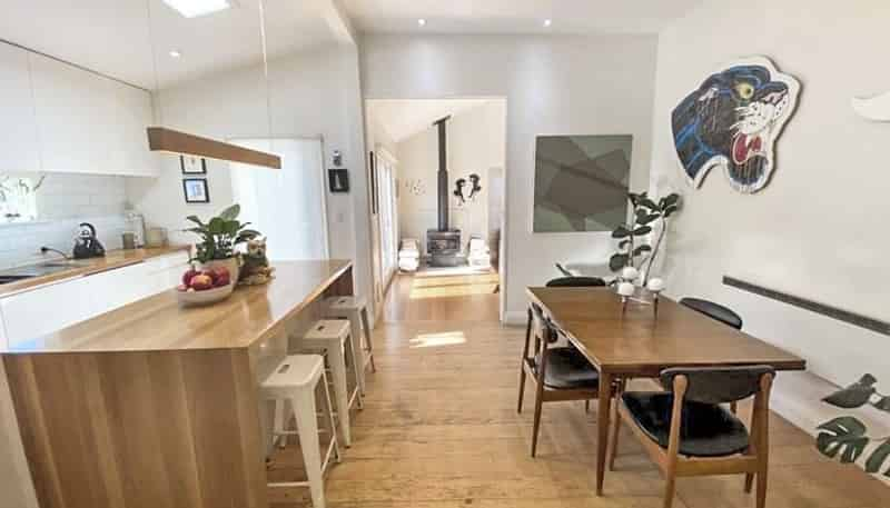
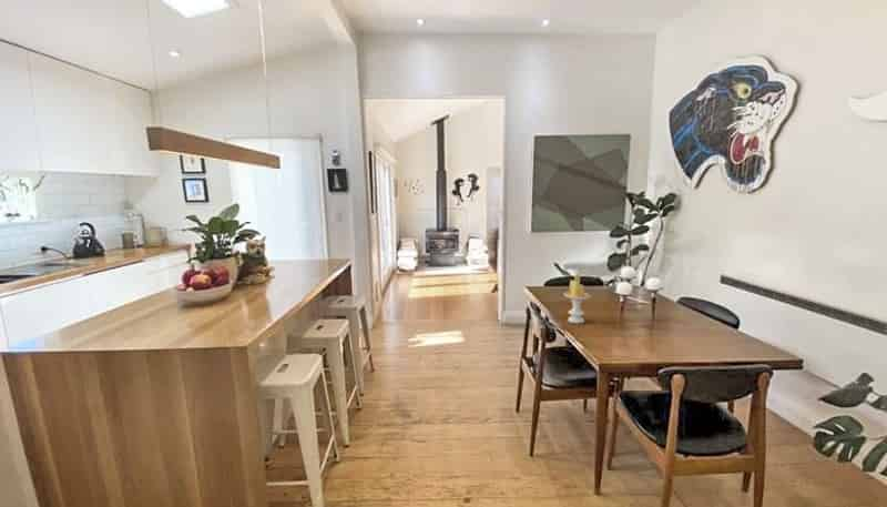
+ candle (577, 296)
